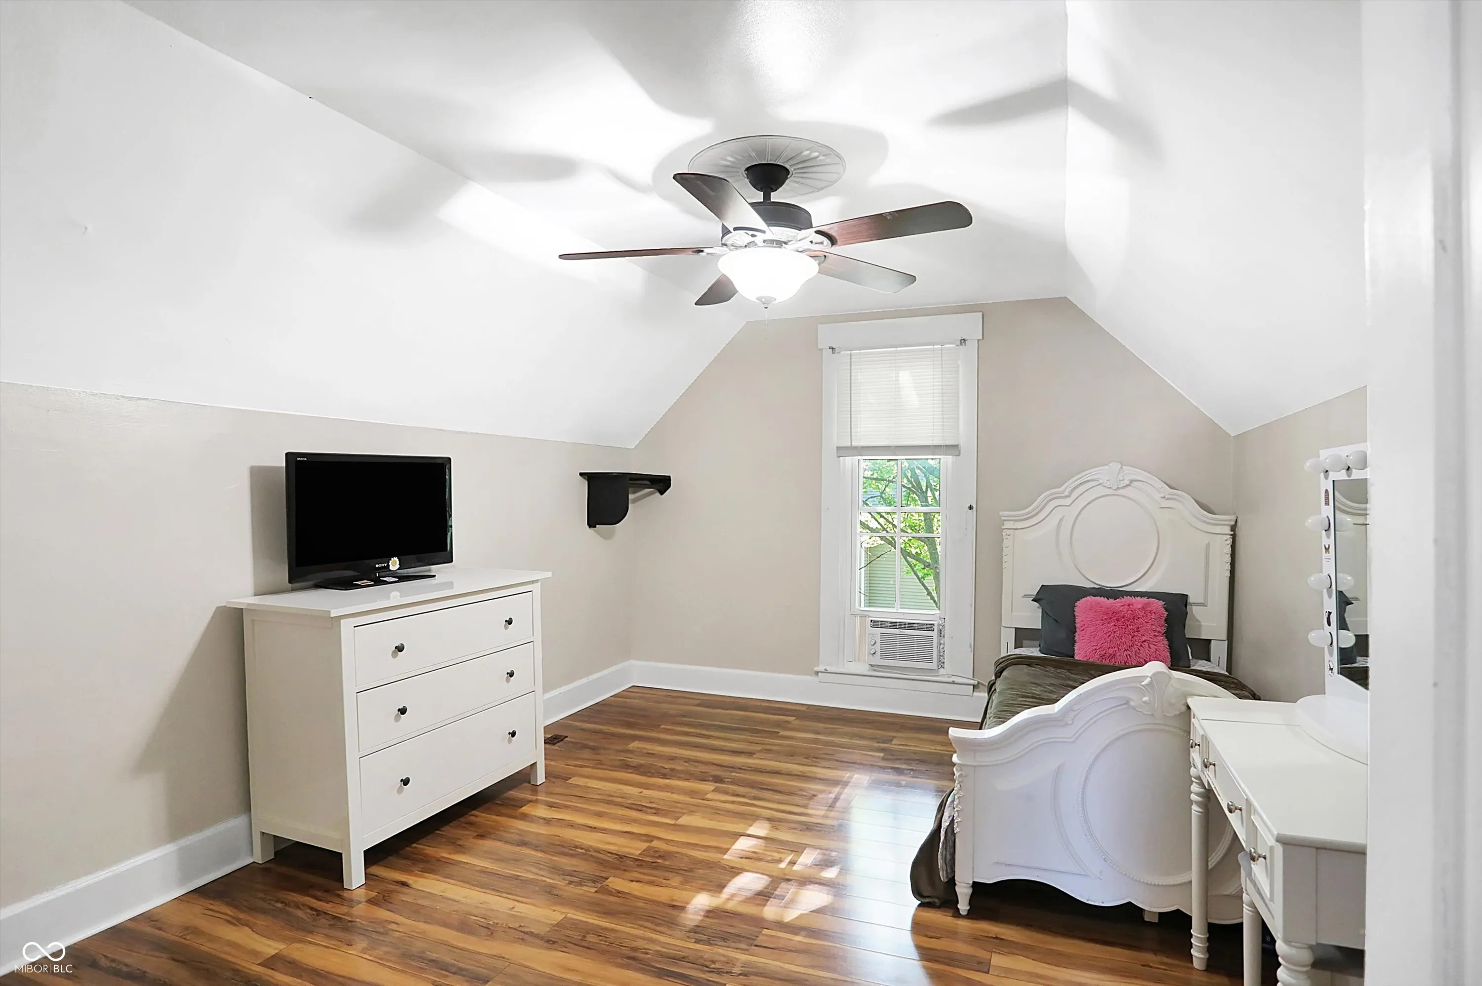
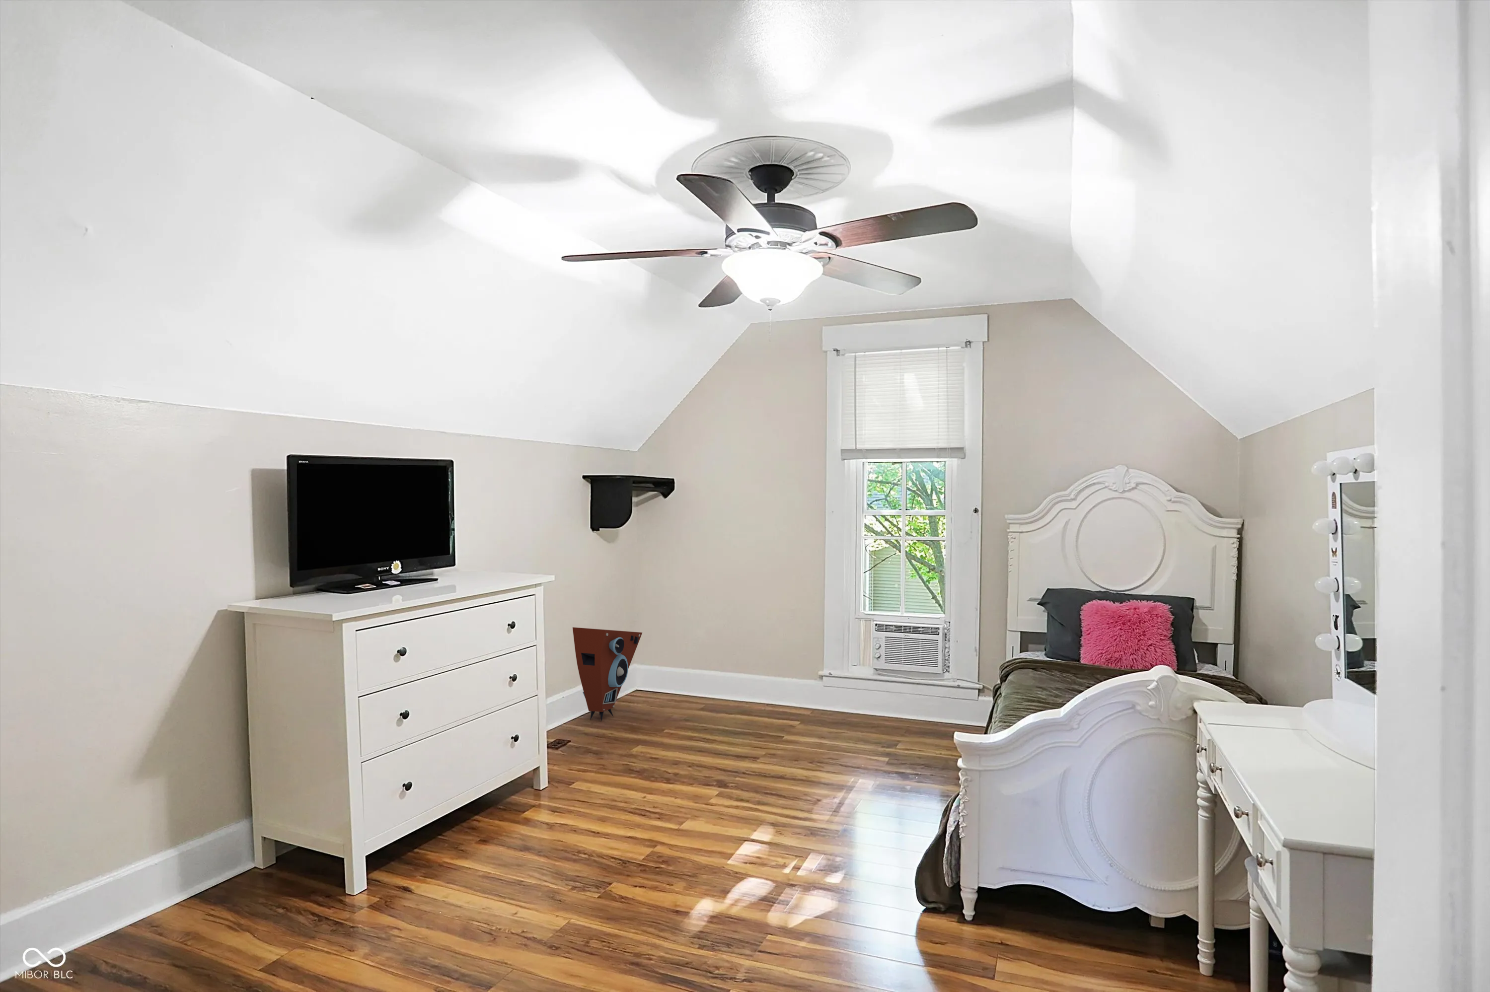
+ speaker (609, 671)
